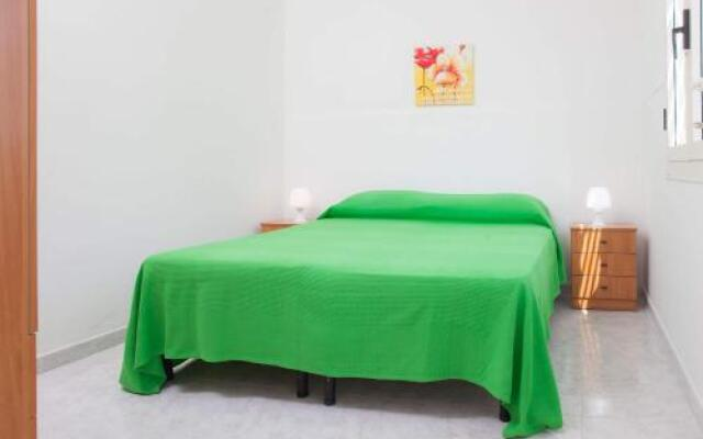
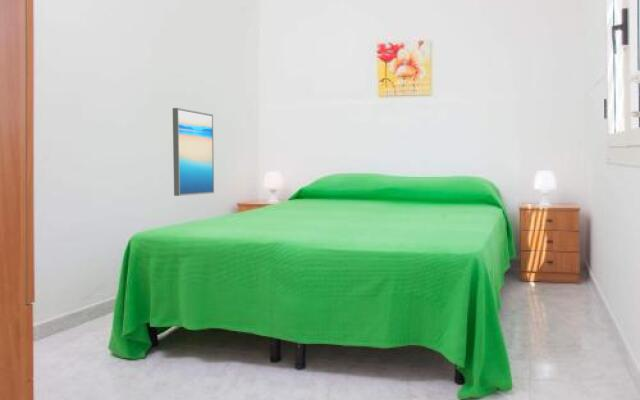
+ wall art (194, 153)
